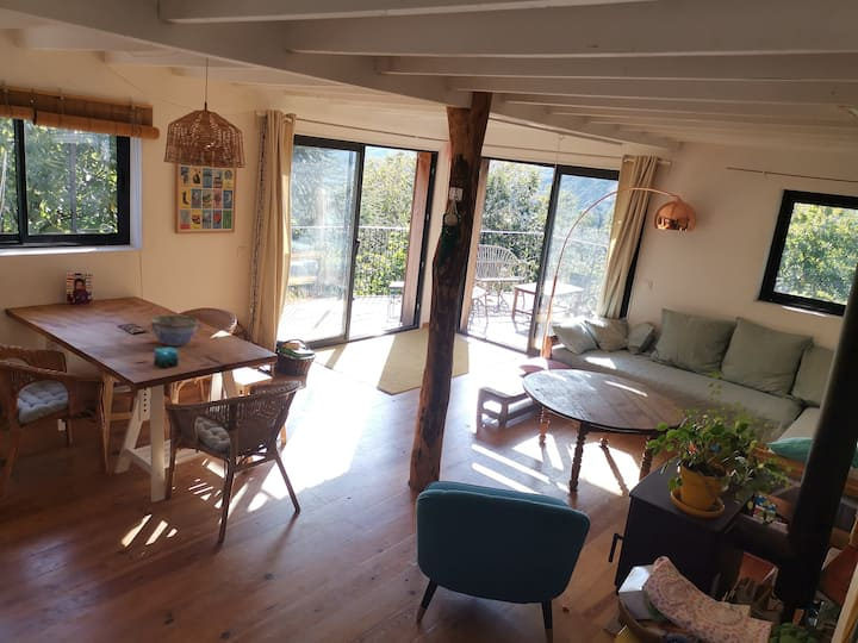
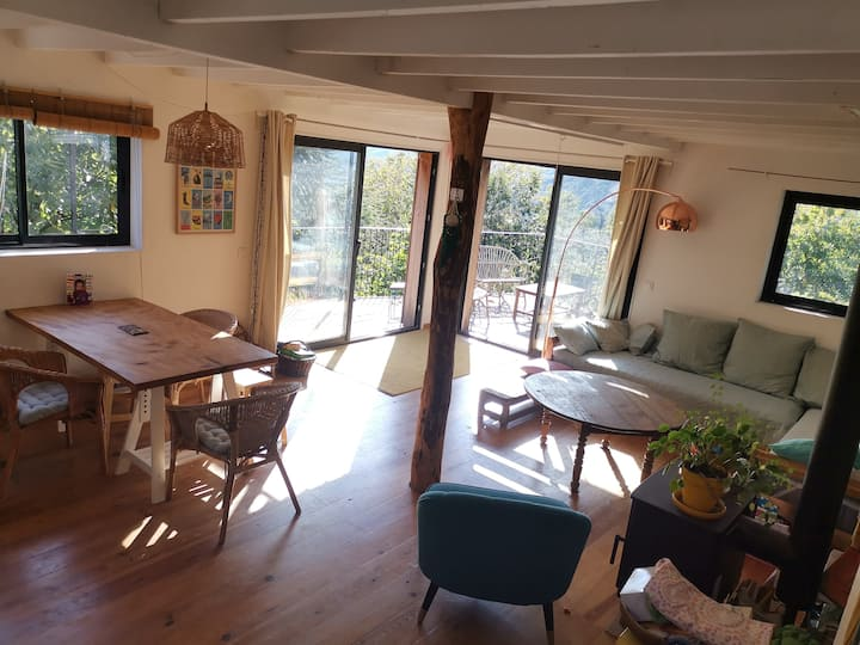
- bowl (174, 331)
- candle (166, 354)
